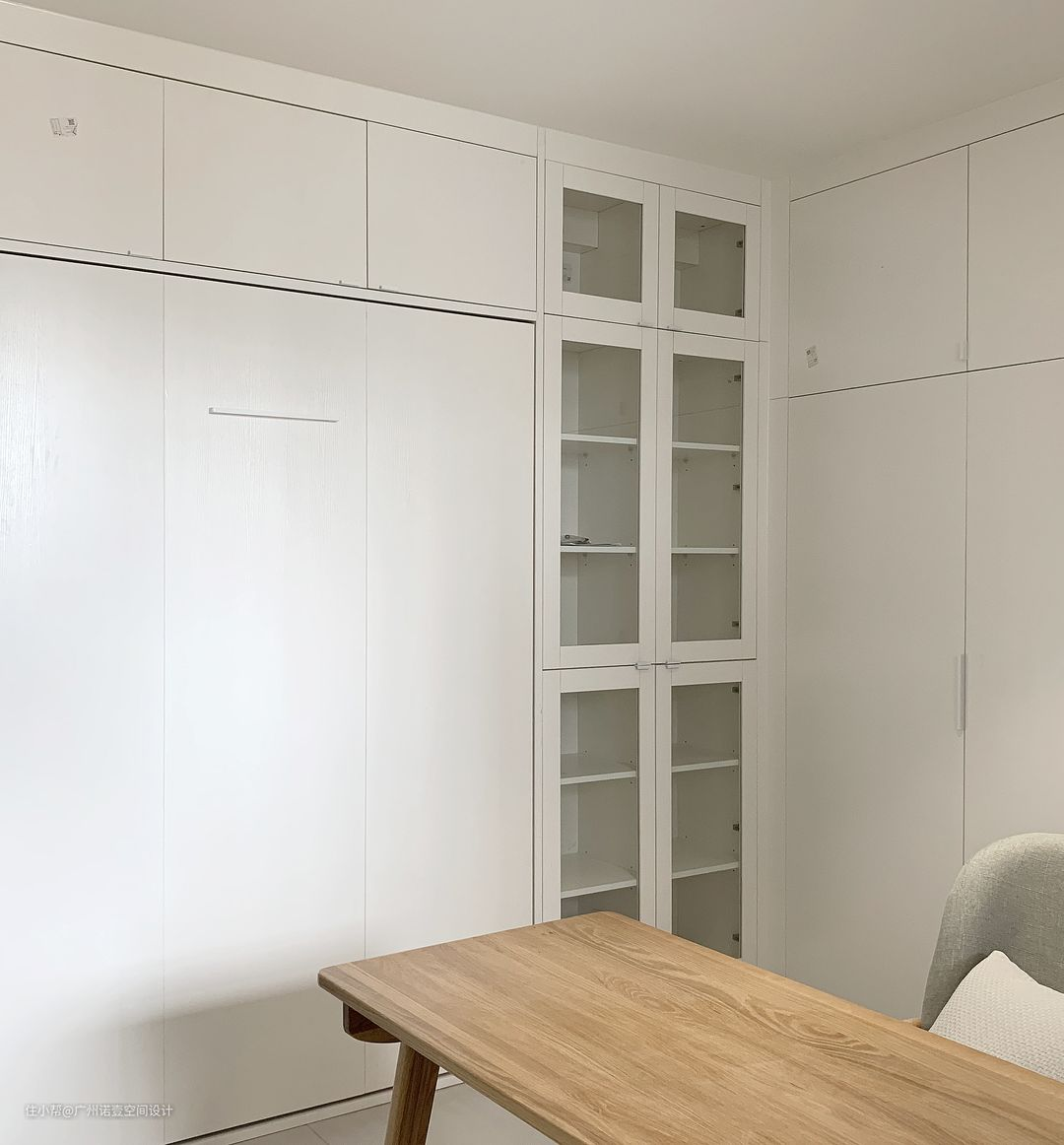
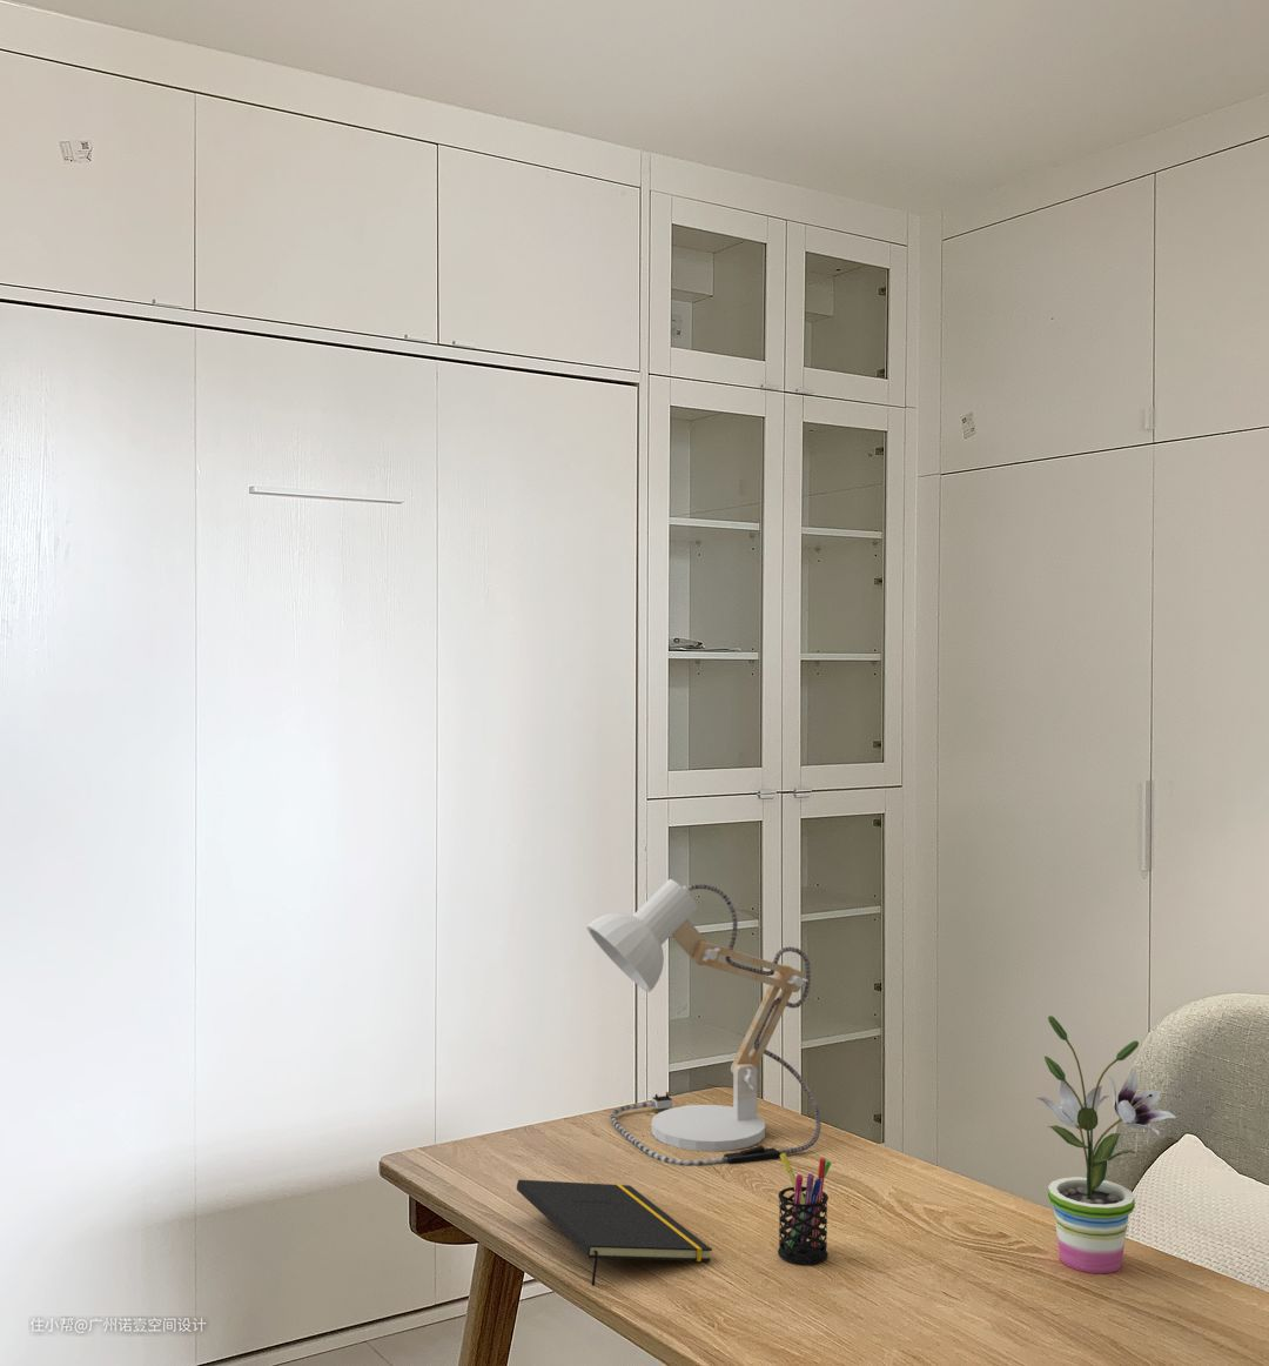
+ potted plant (1103, 1135)
+ desk lamp (718, 969)
+ notepad (609, 1218)
+ pen holder (809, 1203)
